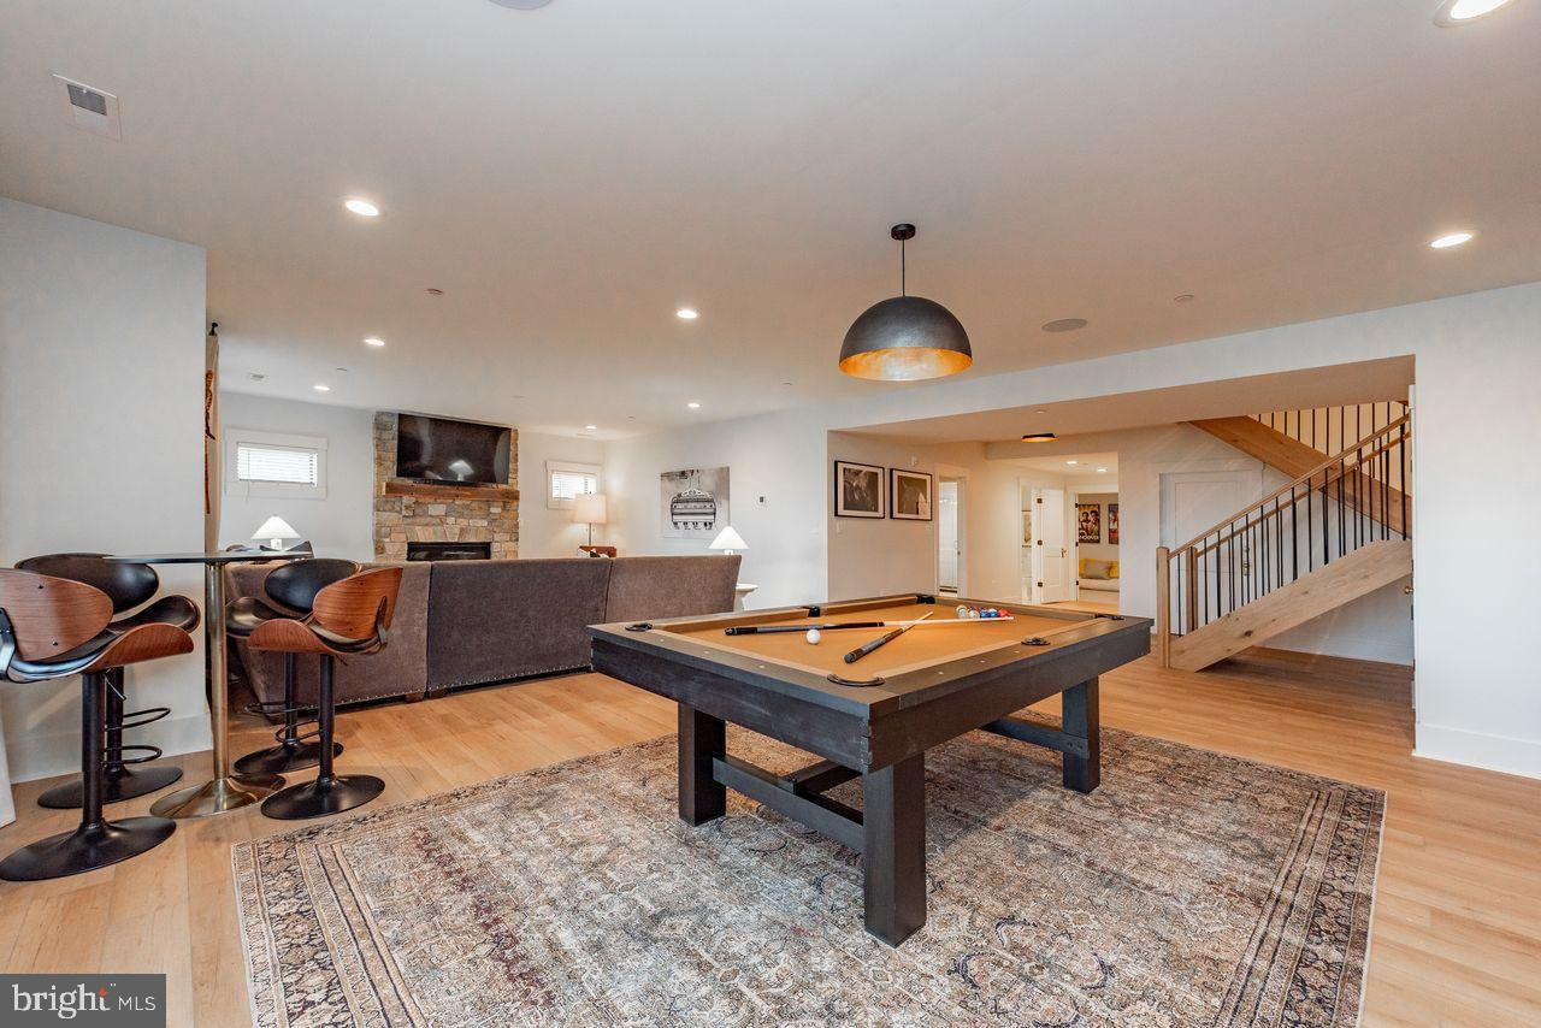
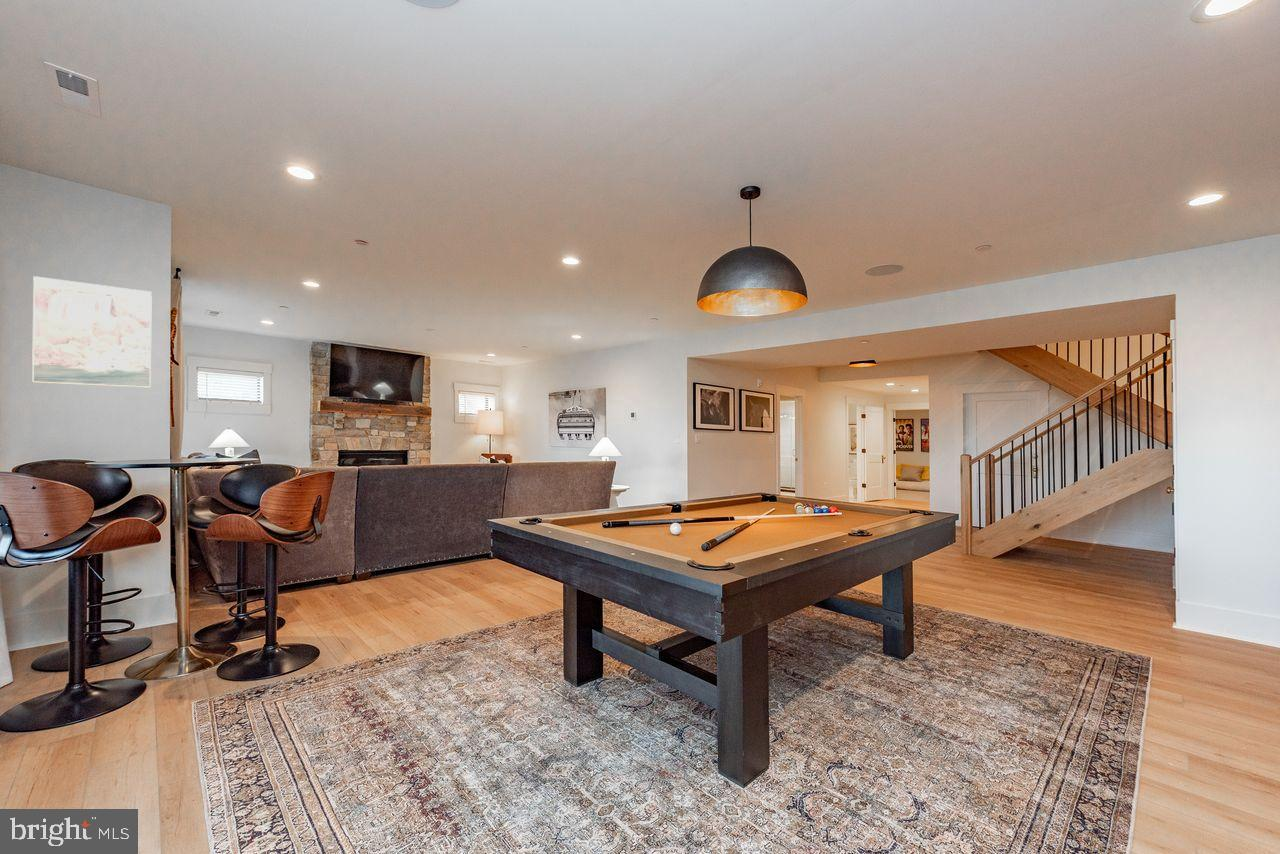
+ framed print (95, 334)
